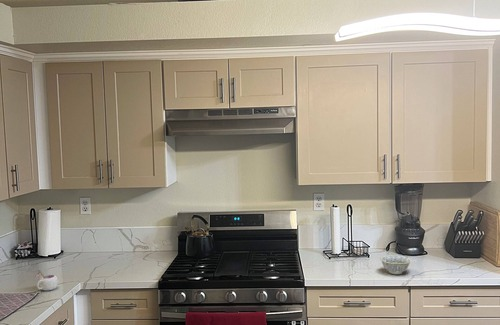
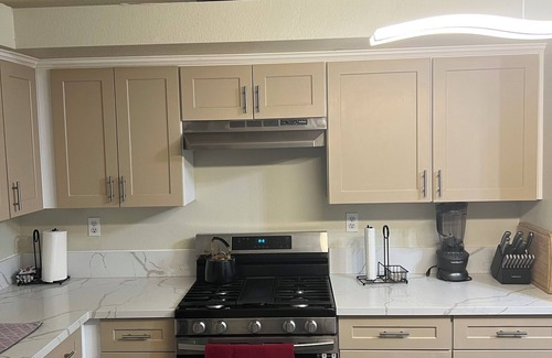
- bowl (395, 265)
- mug (45, 279)
